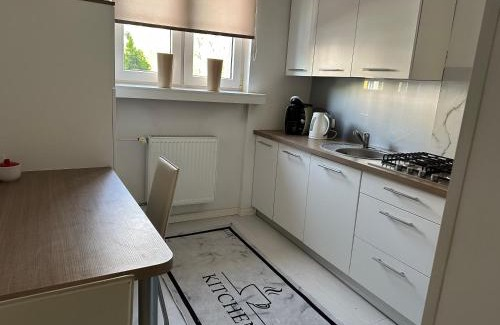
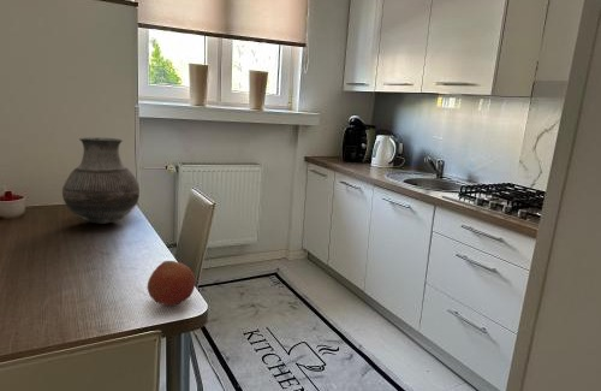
+ fruit (171, 283)
+ vase (101, 180)
